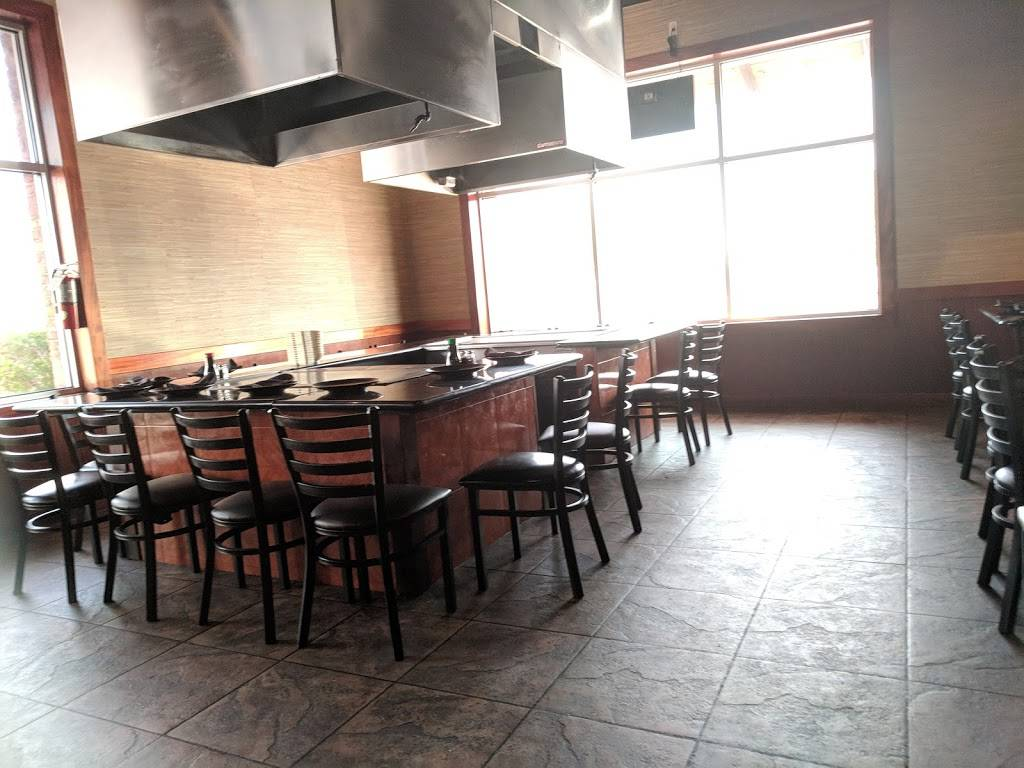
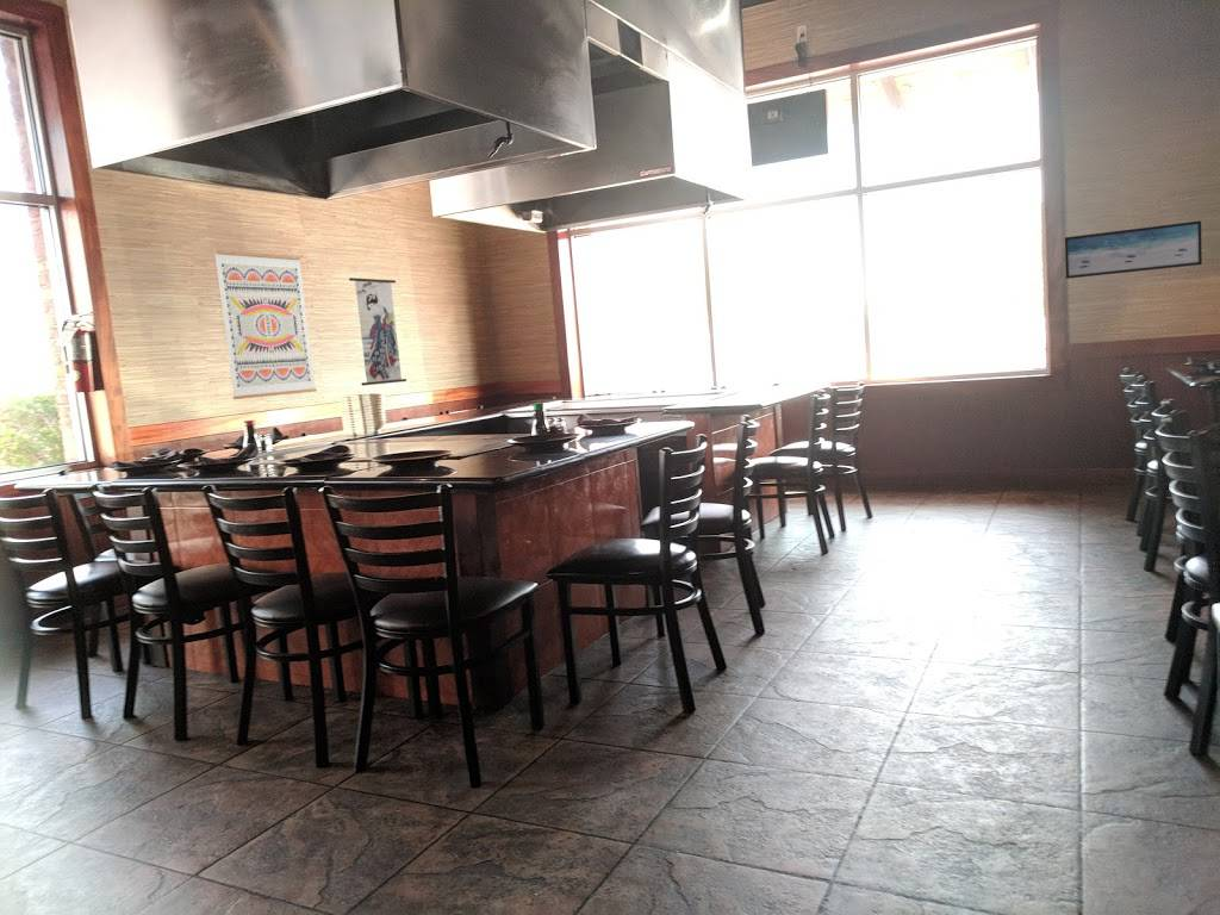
+ wall scroll (378, 323)
+ wall art (268, 324)
+ wall art (1131, 250)
